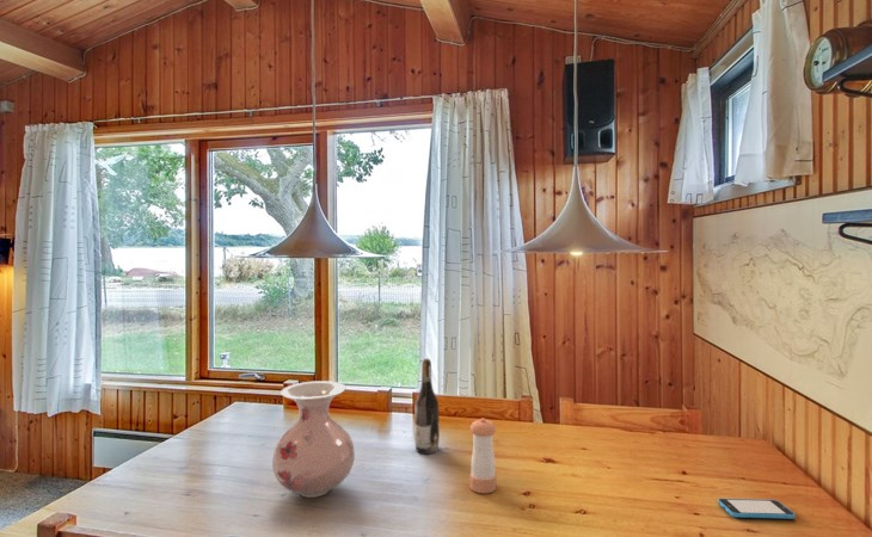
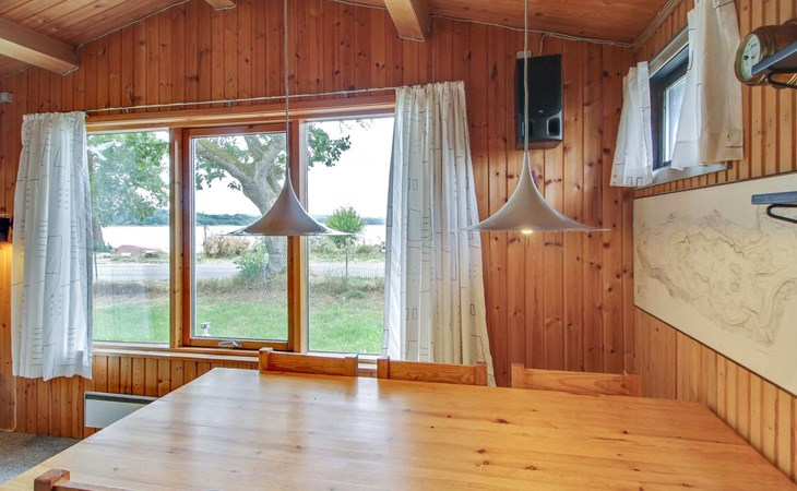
- vase (314, 439)
- smartphone (755, 508)
- wine bottle (426, 403)
- pepper shaker (483, 452)
